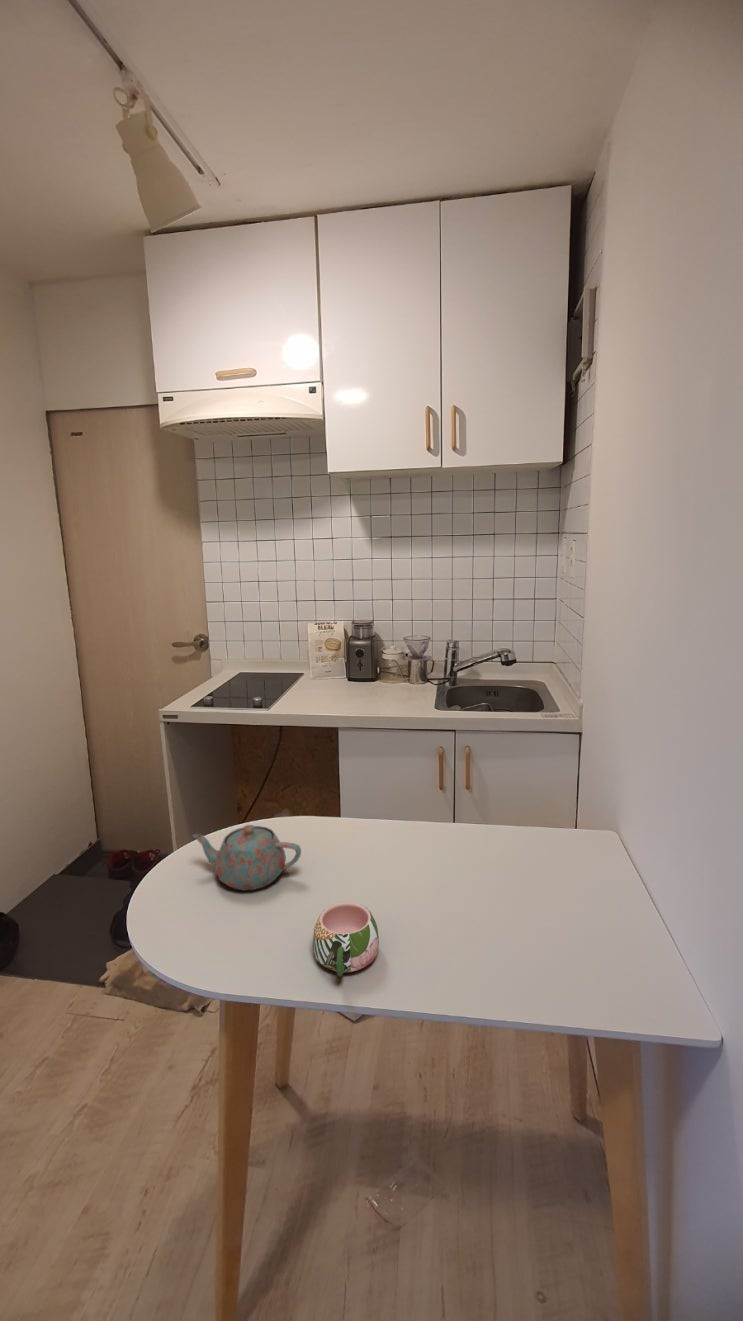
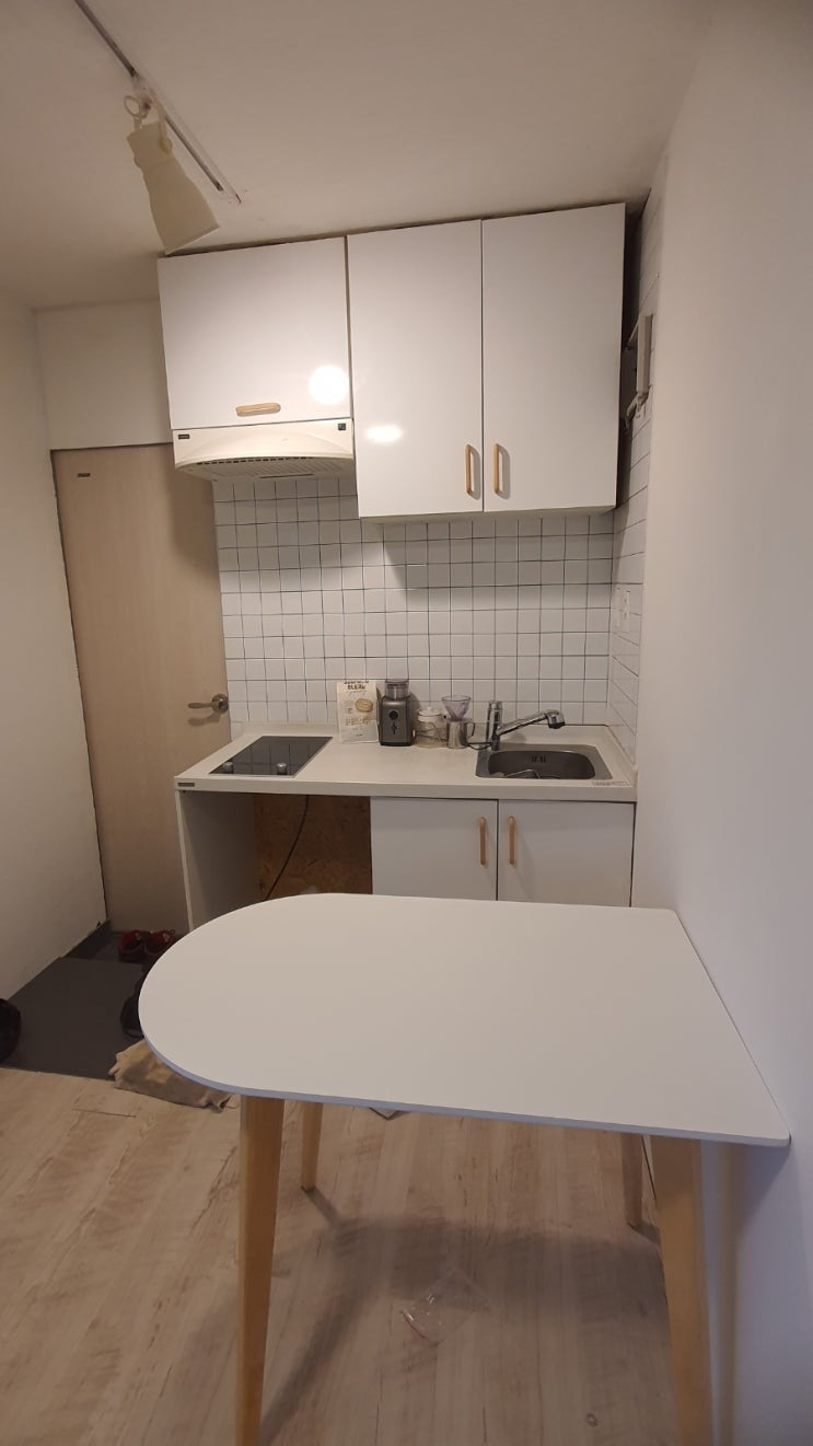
- mug (344, 940)
- teapot (246, 852)
